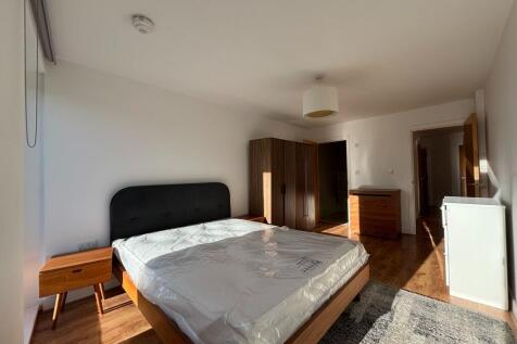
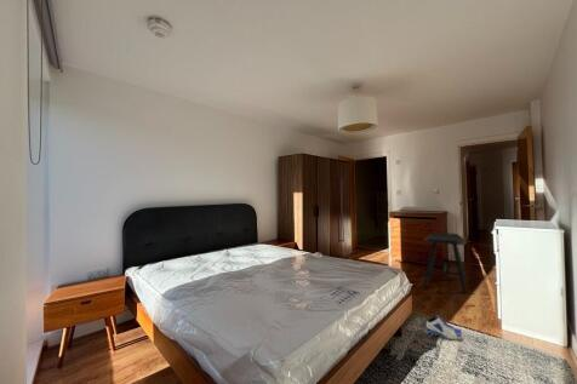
+ stool (442, 262)
+ sneaker (442, 325)
